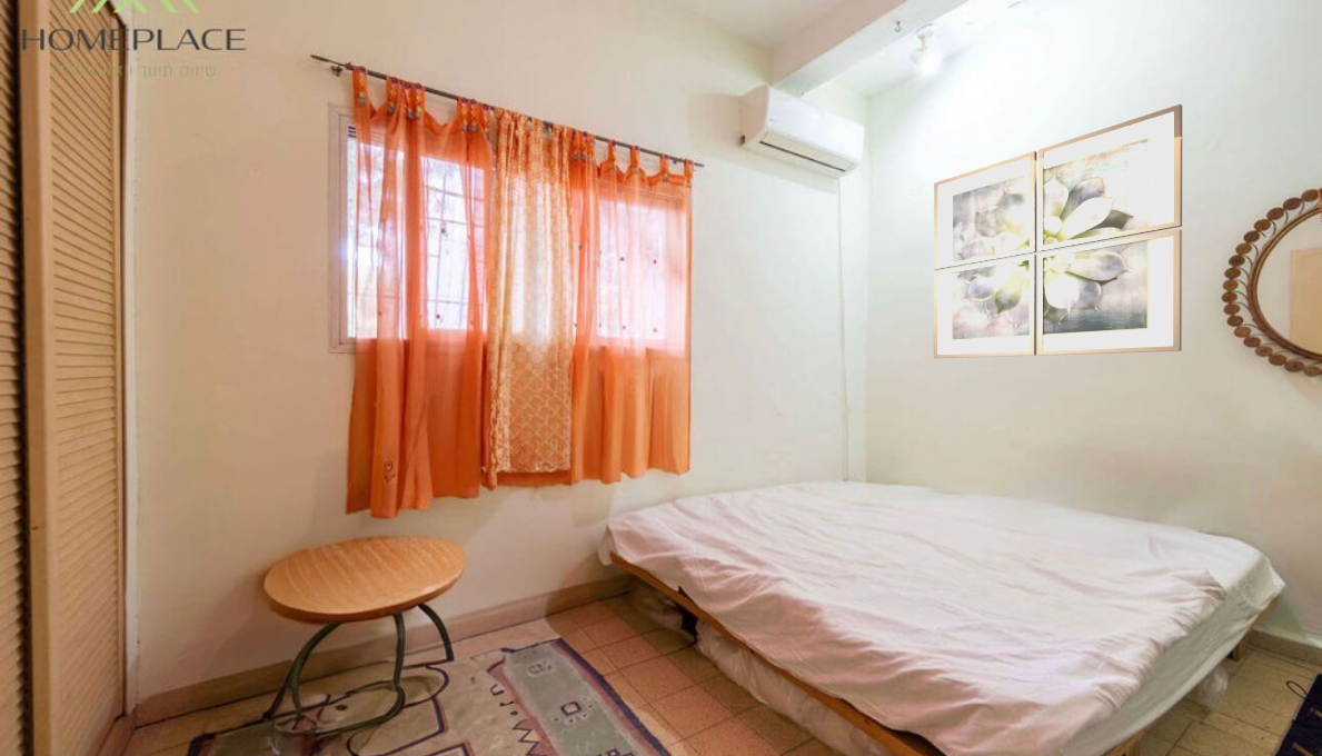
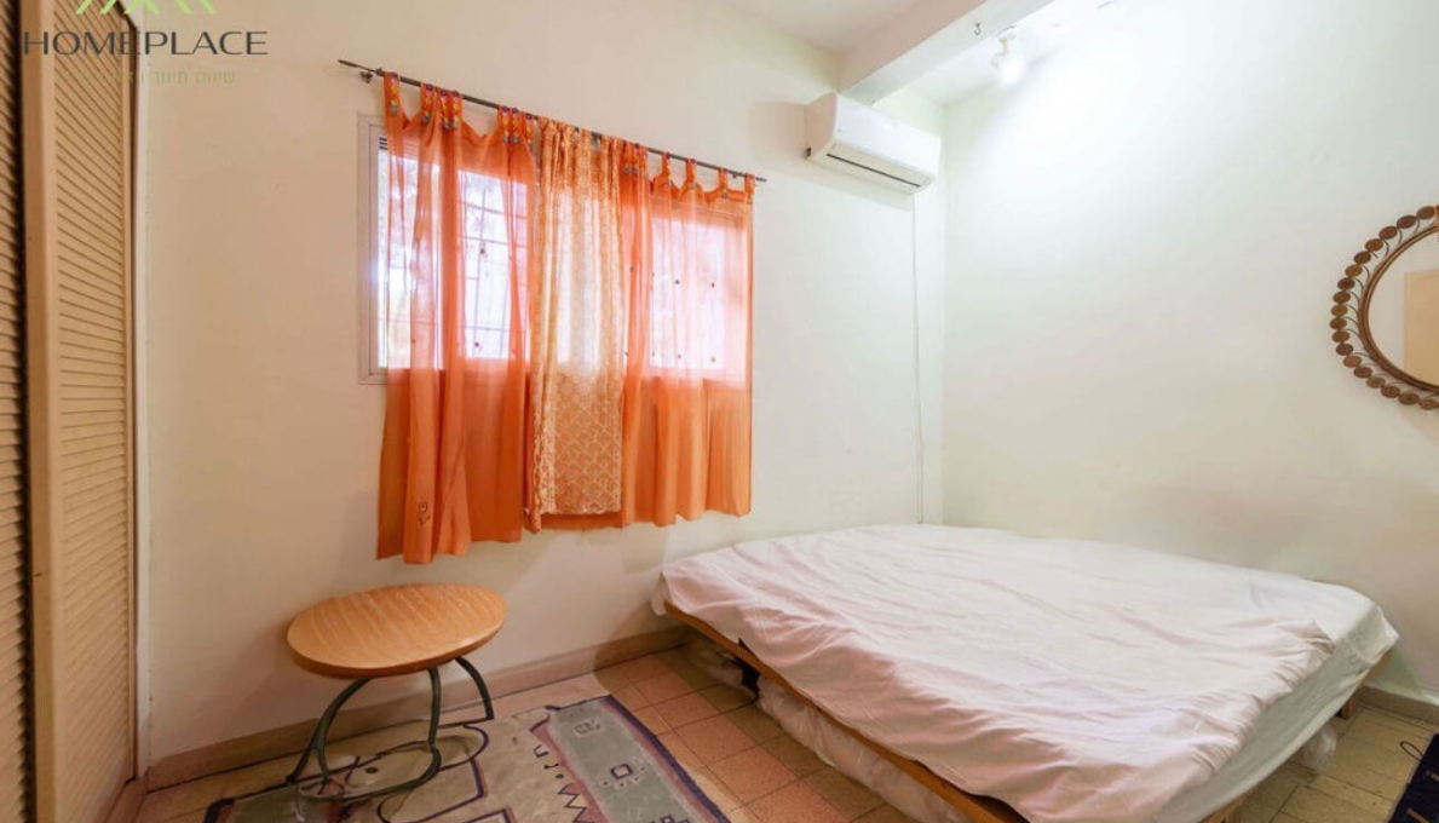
- wall art (1038, 253)
